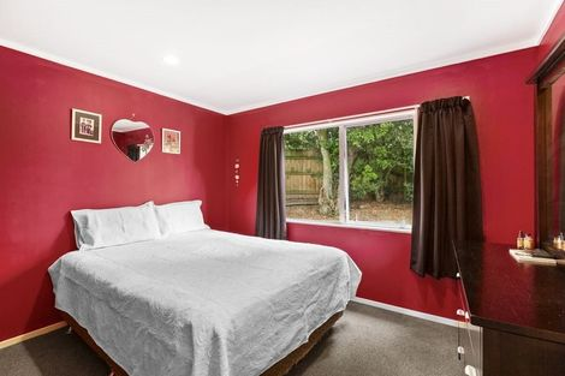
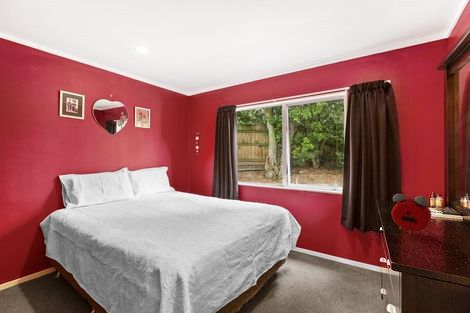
+ alarm clock (410, 214)
